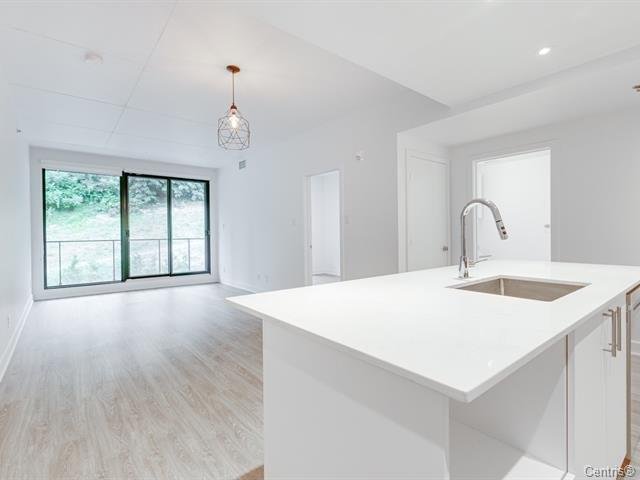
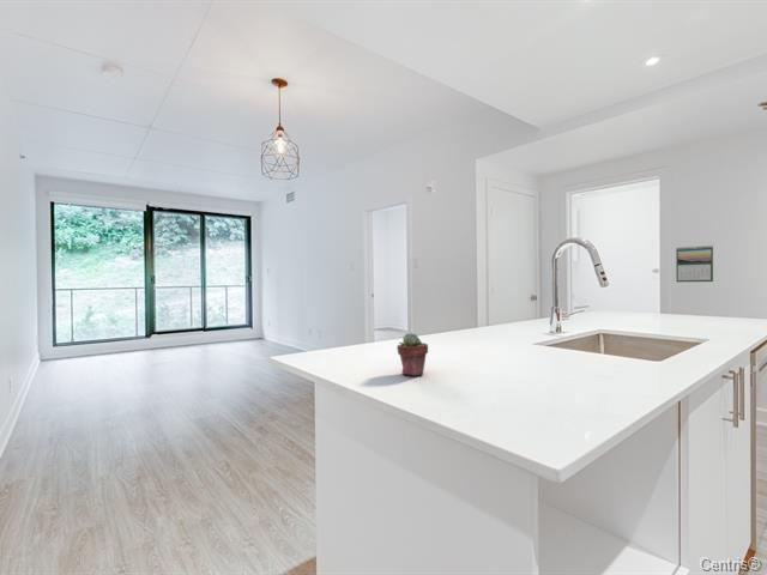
+ calendar (694, 264)
+ potted succulent (412, 352)
